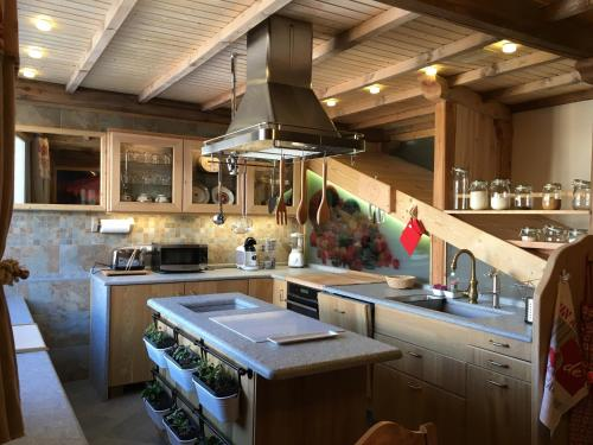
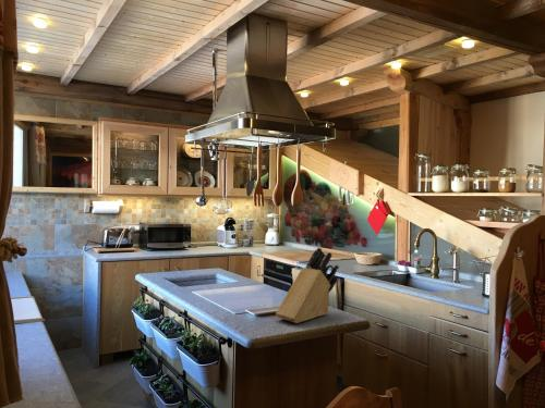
+ knife block (310, 282)
